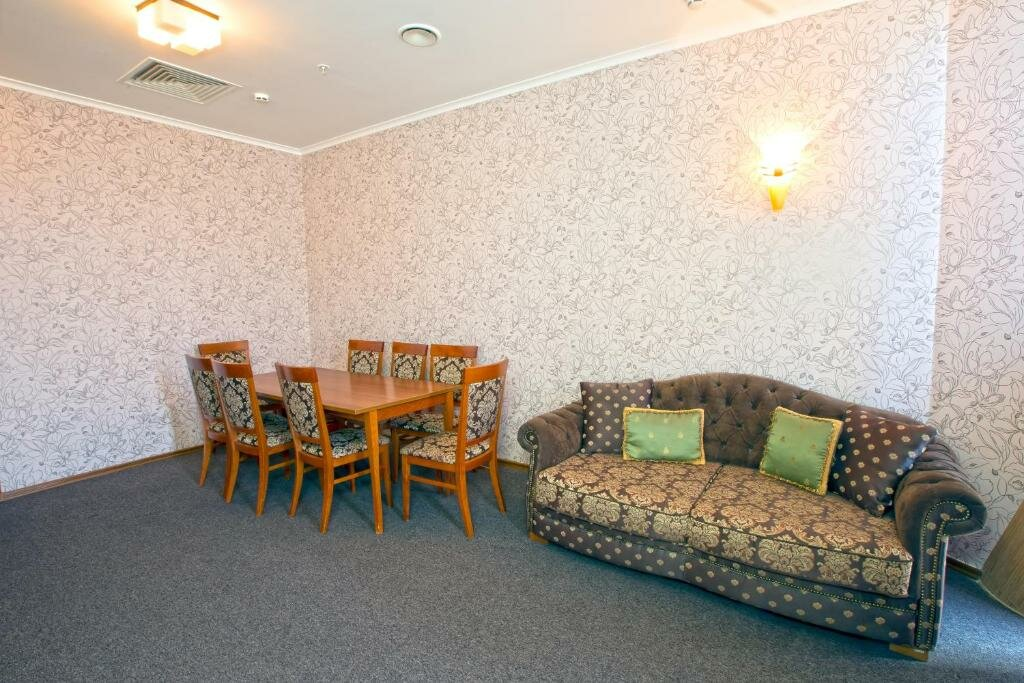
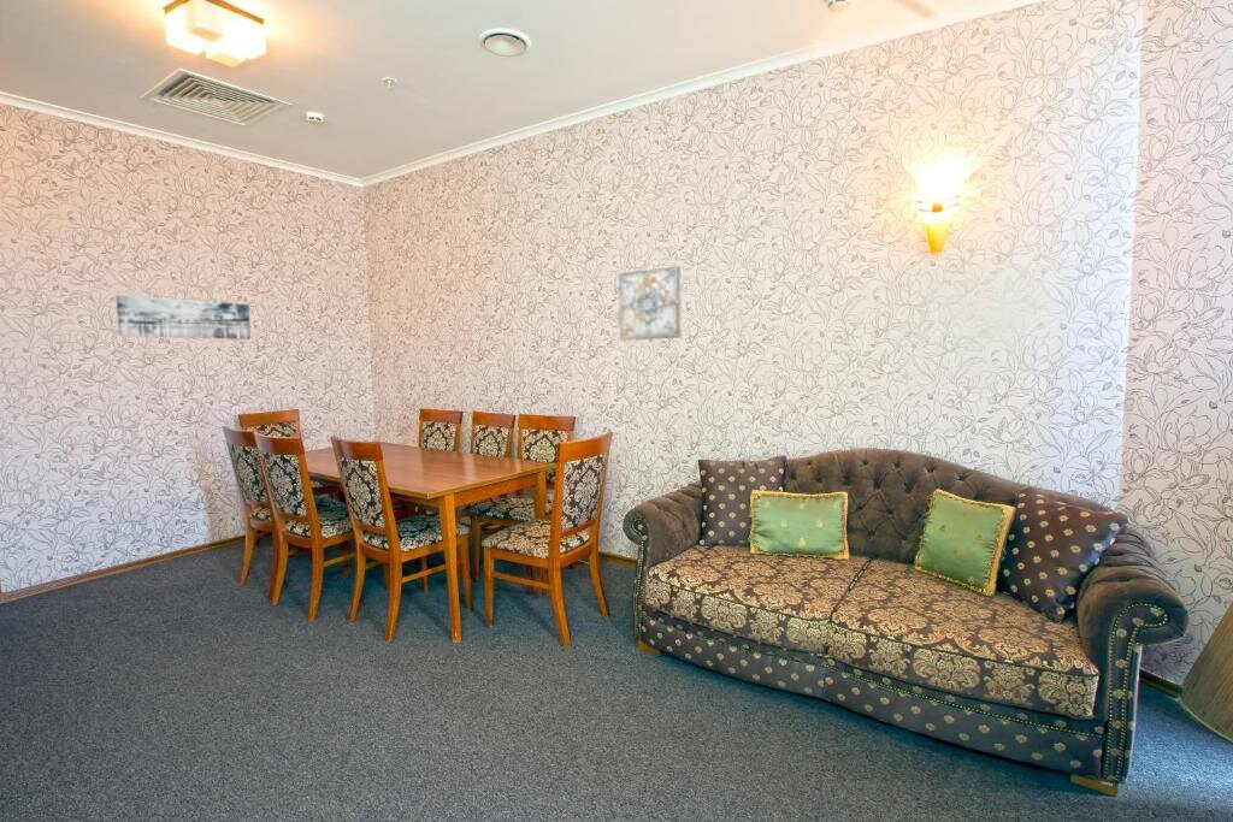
+ wall art (649, 304)
+ wall art (188, 318)
